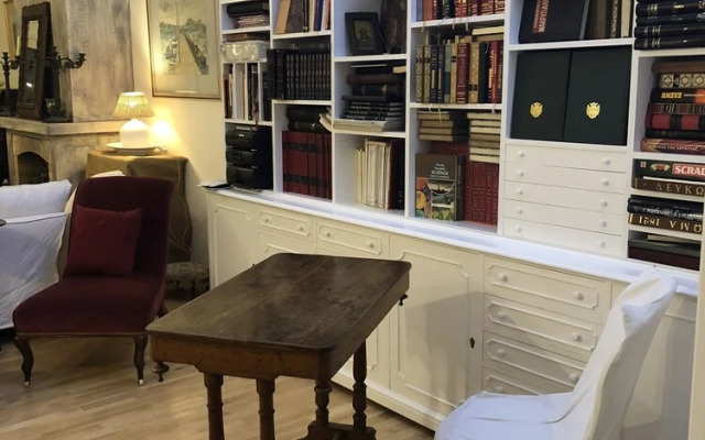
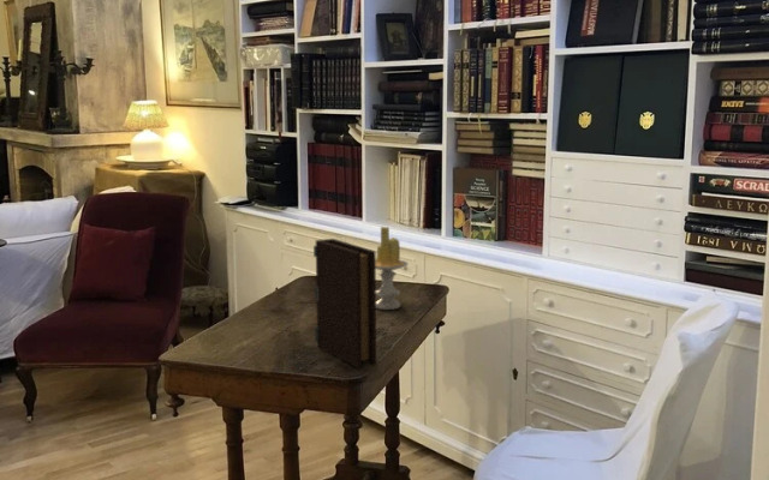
+ candle (387, 265)
+ book (344, 300)
